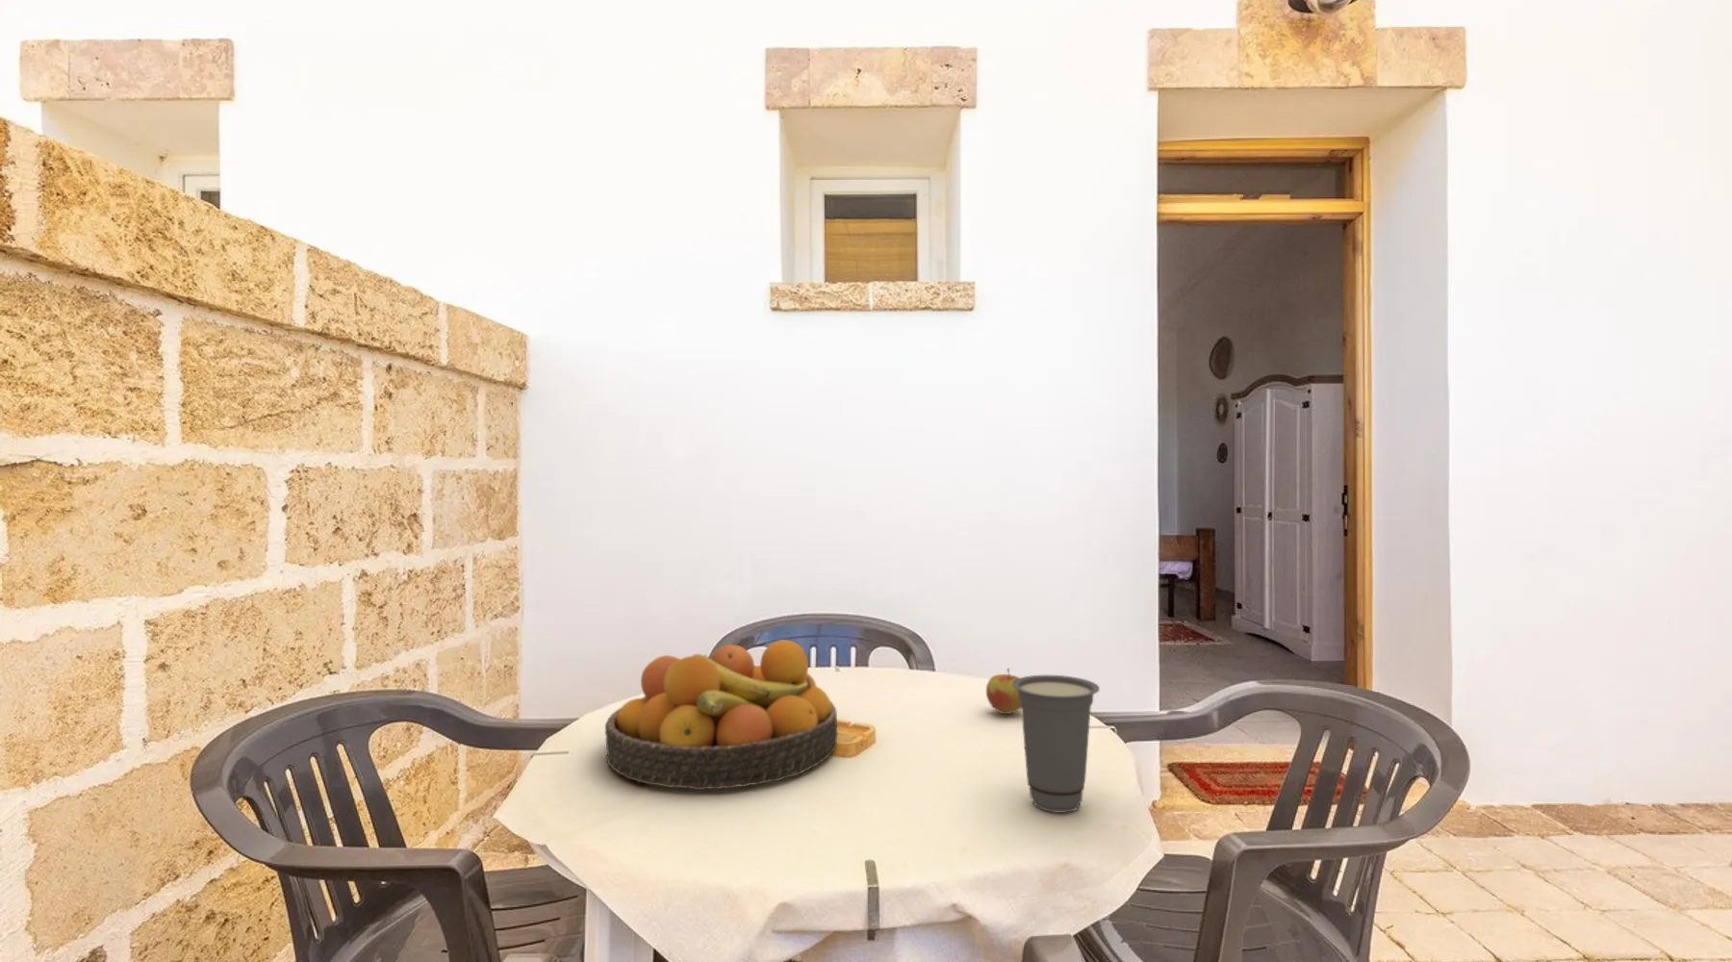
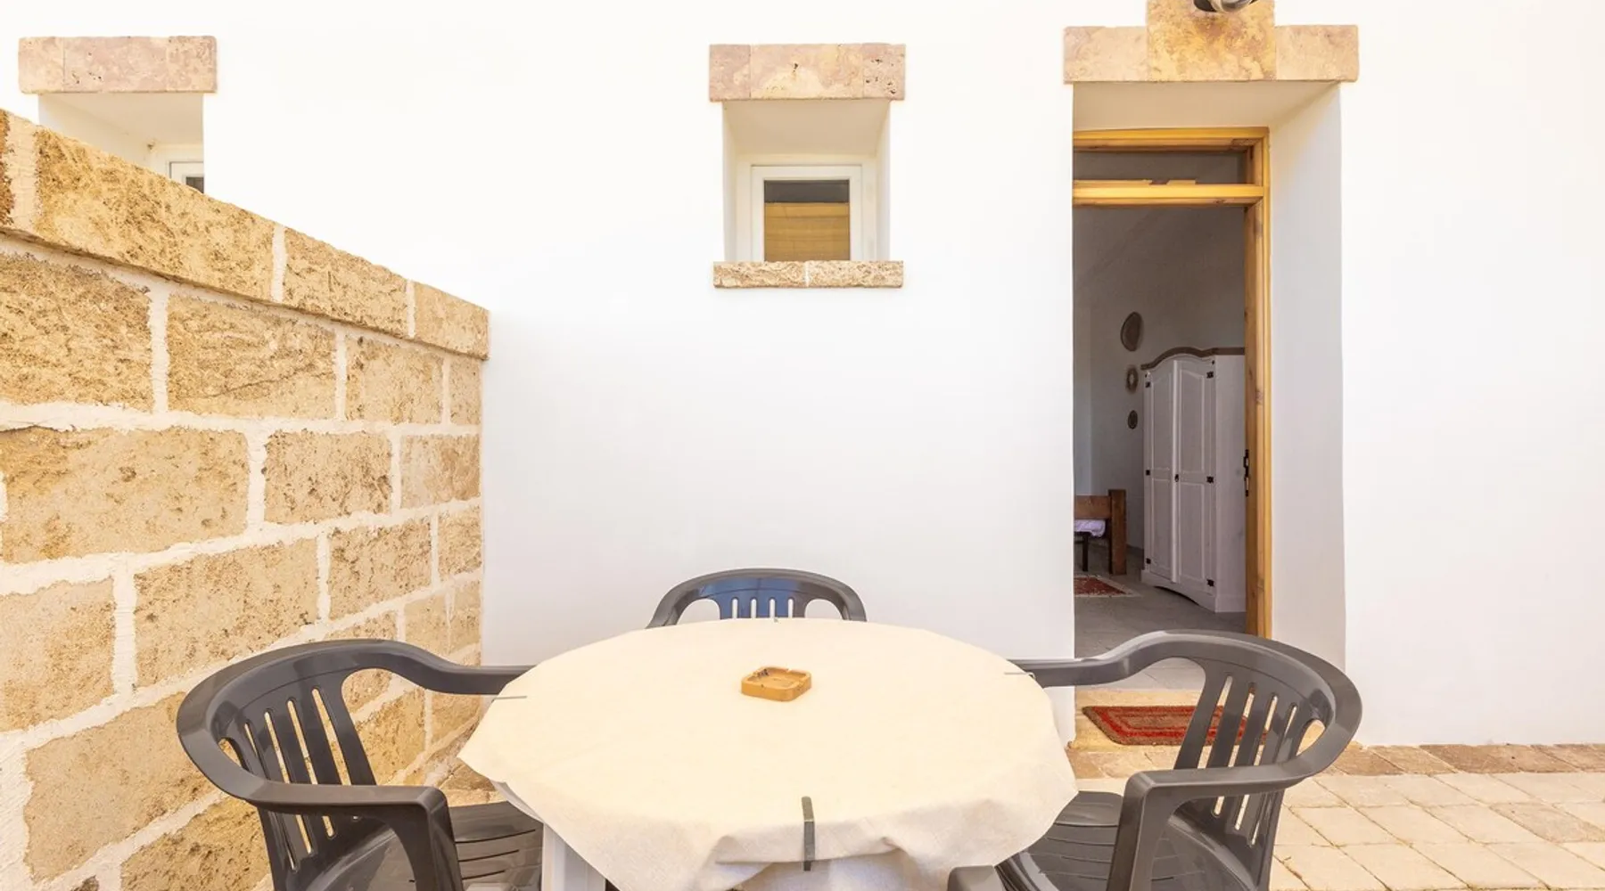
- fruit bowl (725, 697)
- cup (1056, 744)
- apple (1007, 688)
